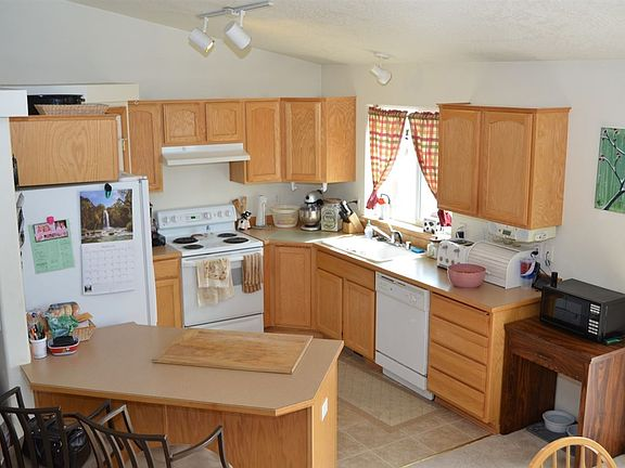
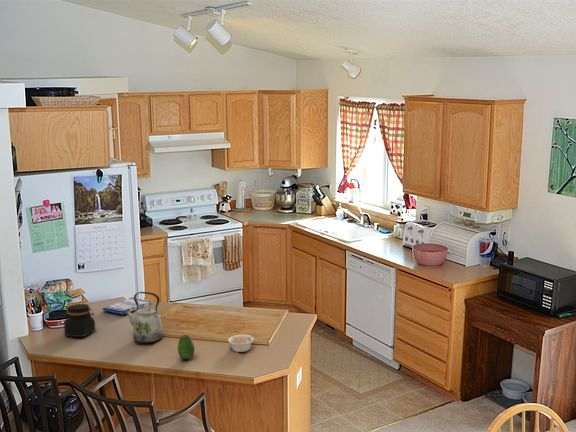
+ fruit (186, 346)
+ legume (241, 342)
+ dish towel (127, 305)
+ jar (79, 320)
+ kettle (142, 315)
